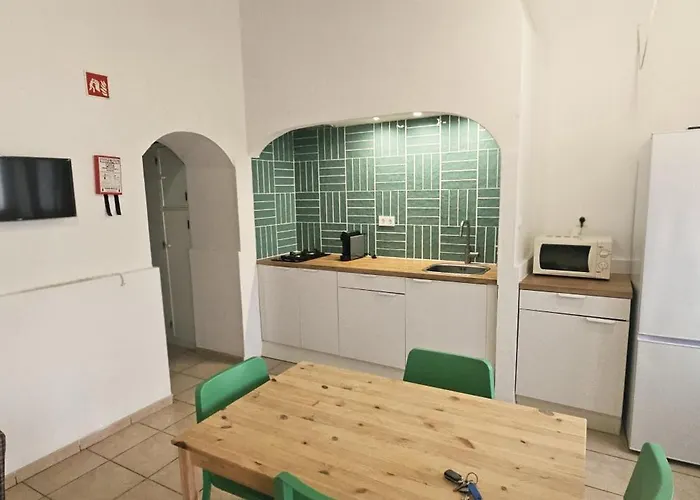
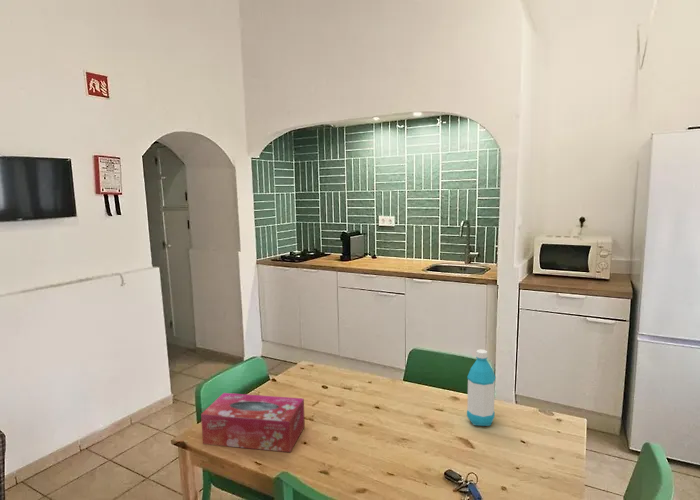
+ tissue box (254, 420)
+ water bottle (481, 386)
